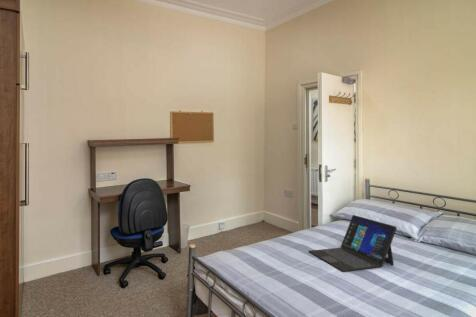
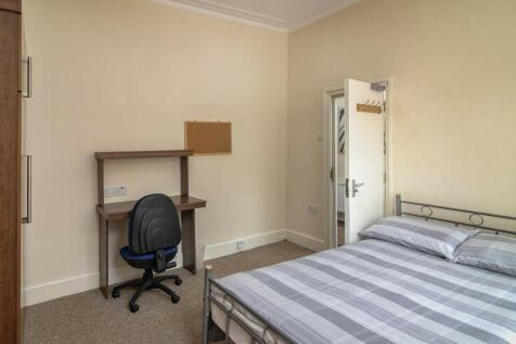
- laptop (349, 239)
